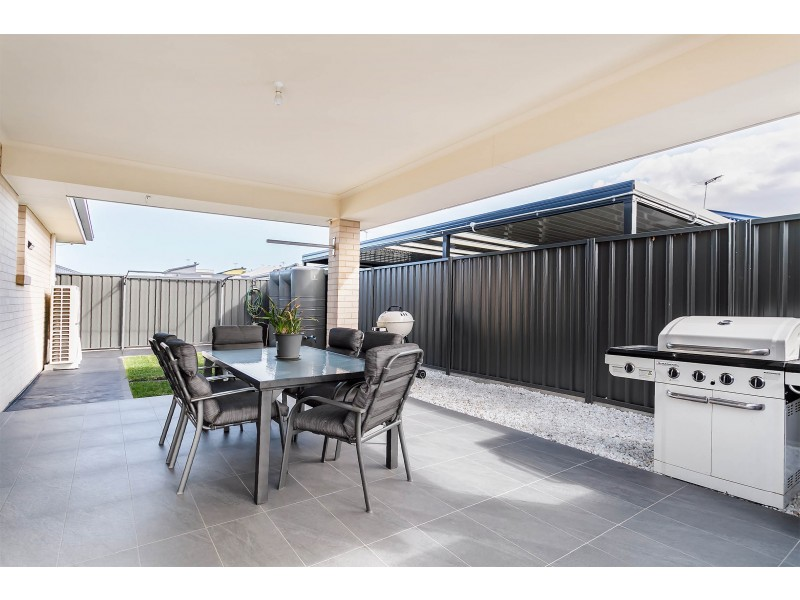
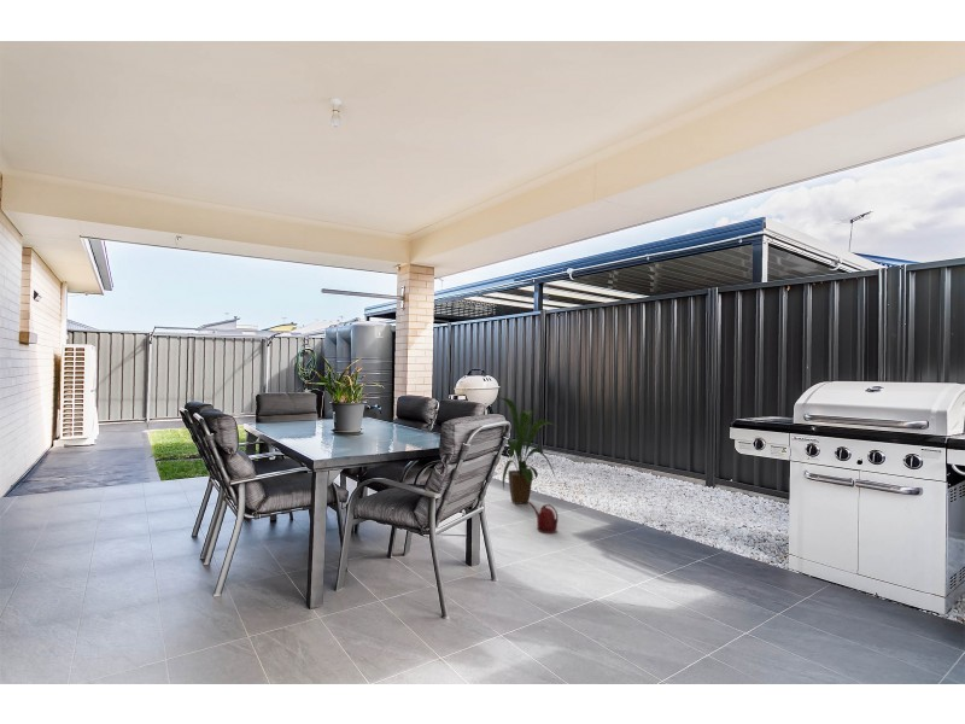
+ house plant (527, 449)
+ watering can (542, 515)
